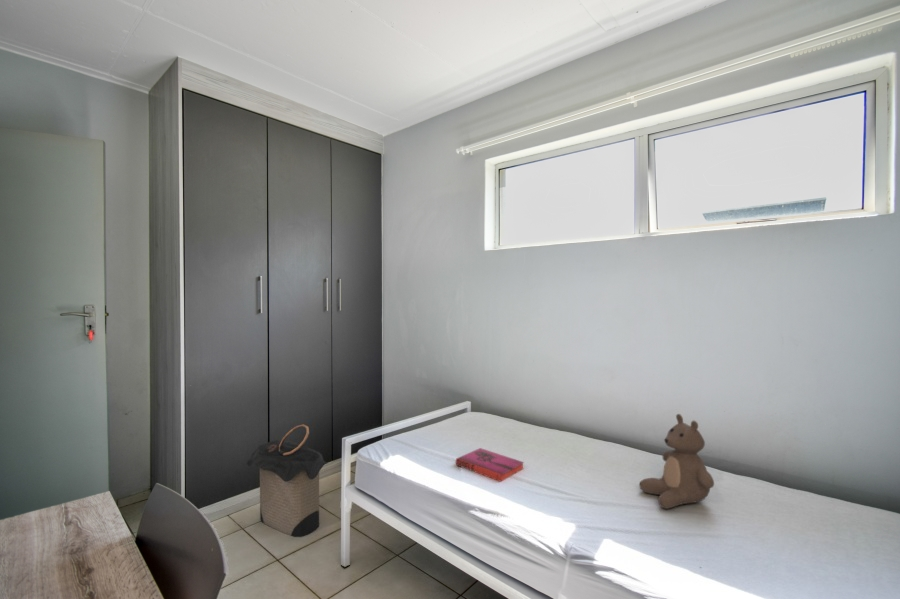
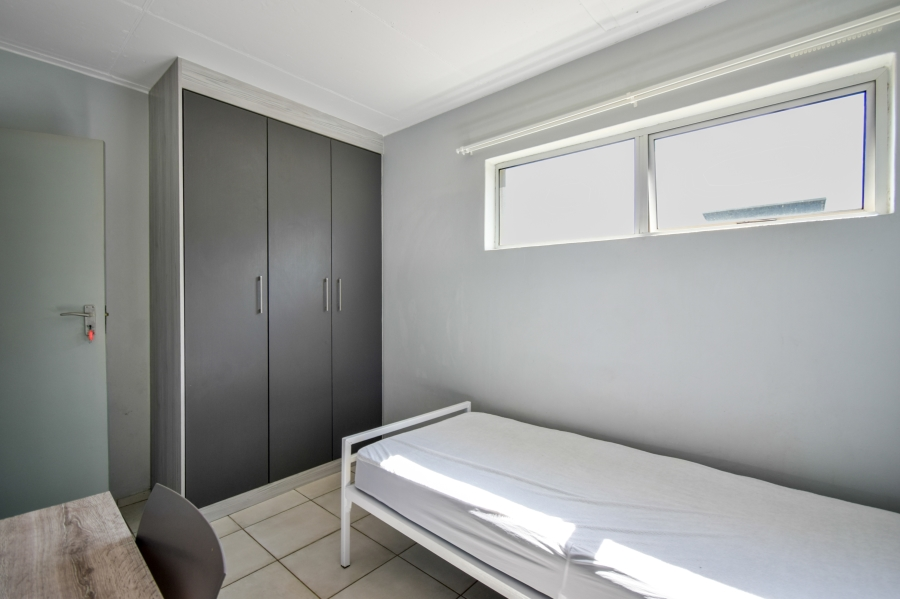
- laundry hamper (286, 474)
- teddy bear (674, 458)
- hardback book (489, 463)
